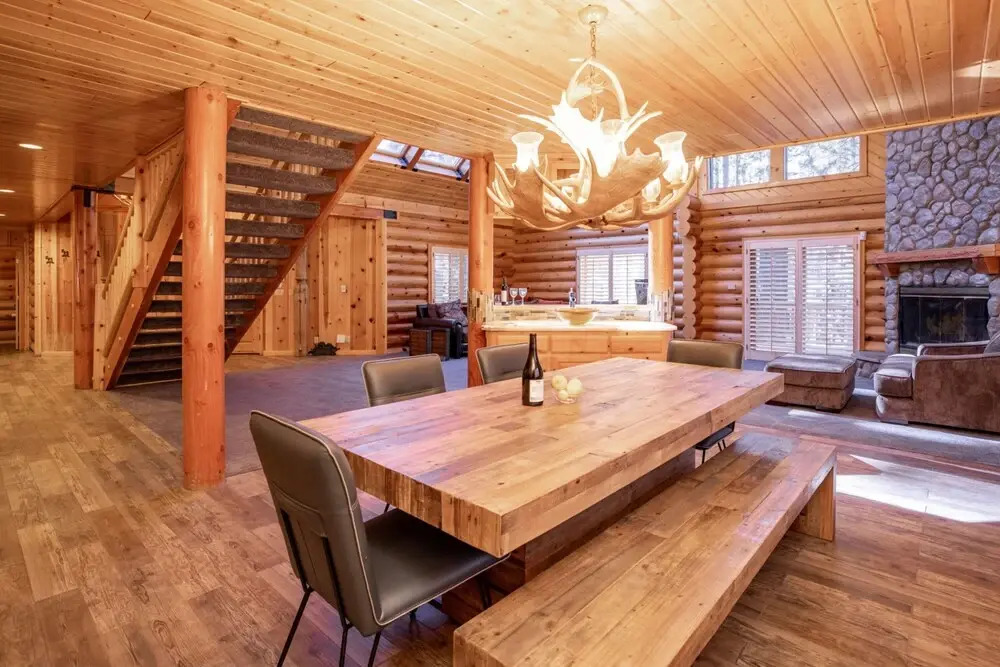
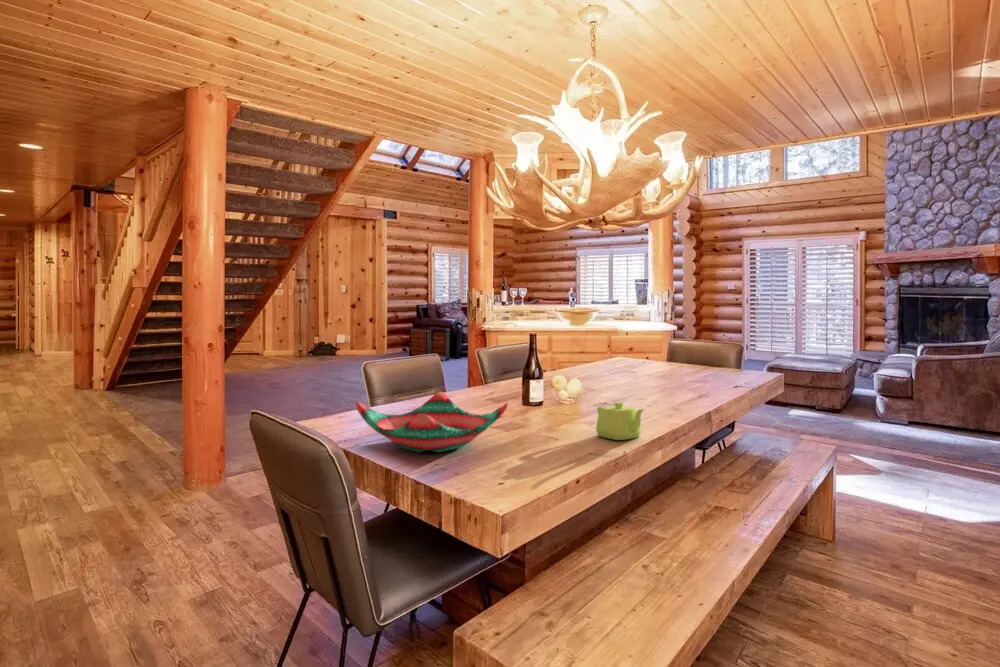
+ decorative bowl (432, 423)
+ teapot (620, 419)
